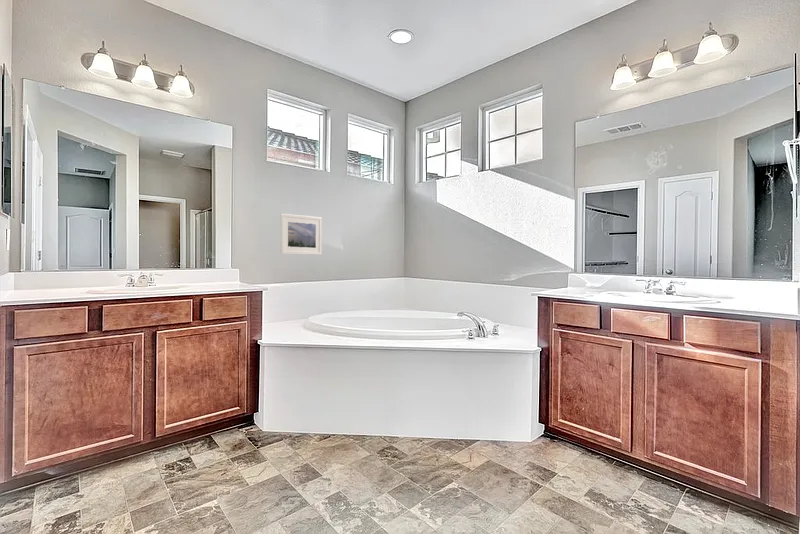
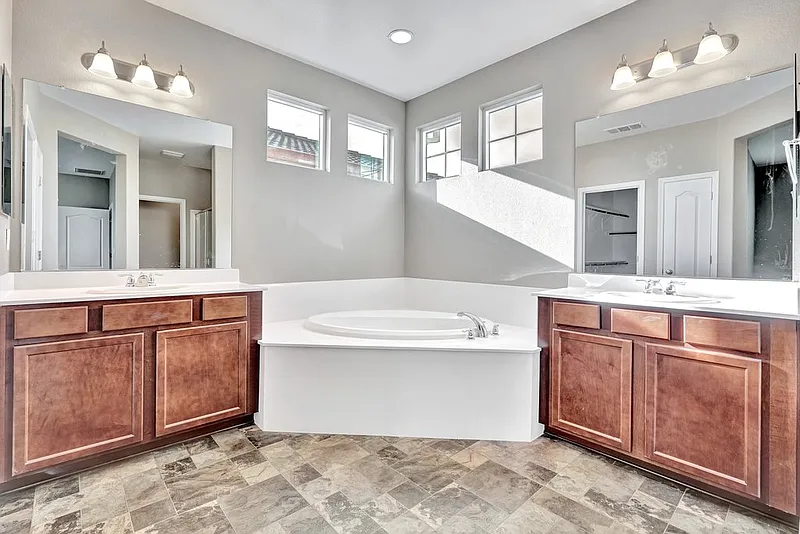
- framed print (301, 235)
